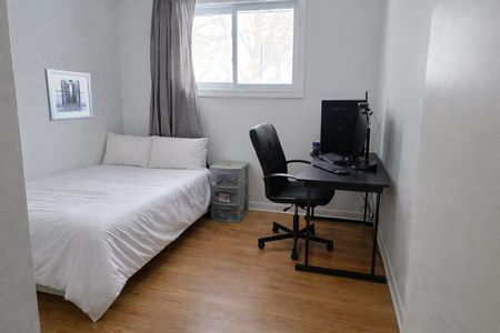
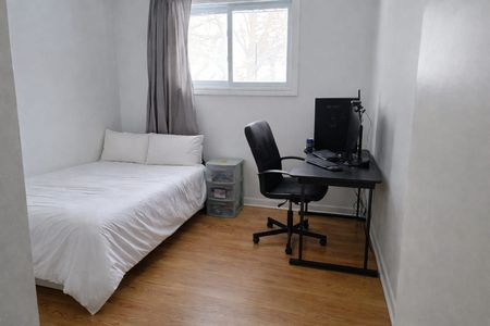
- wall art (71, 95)
